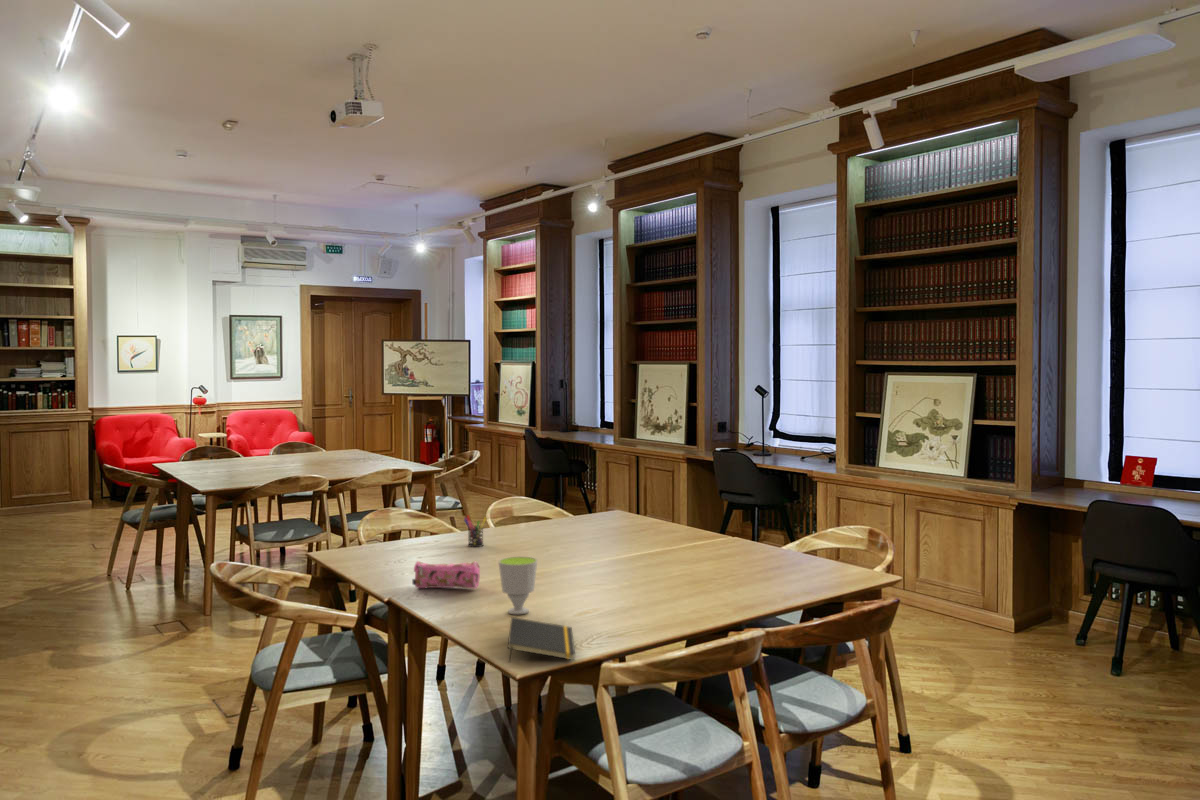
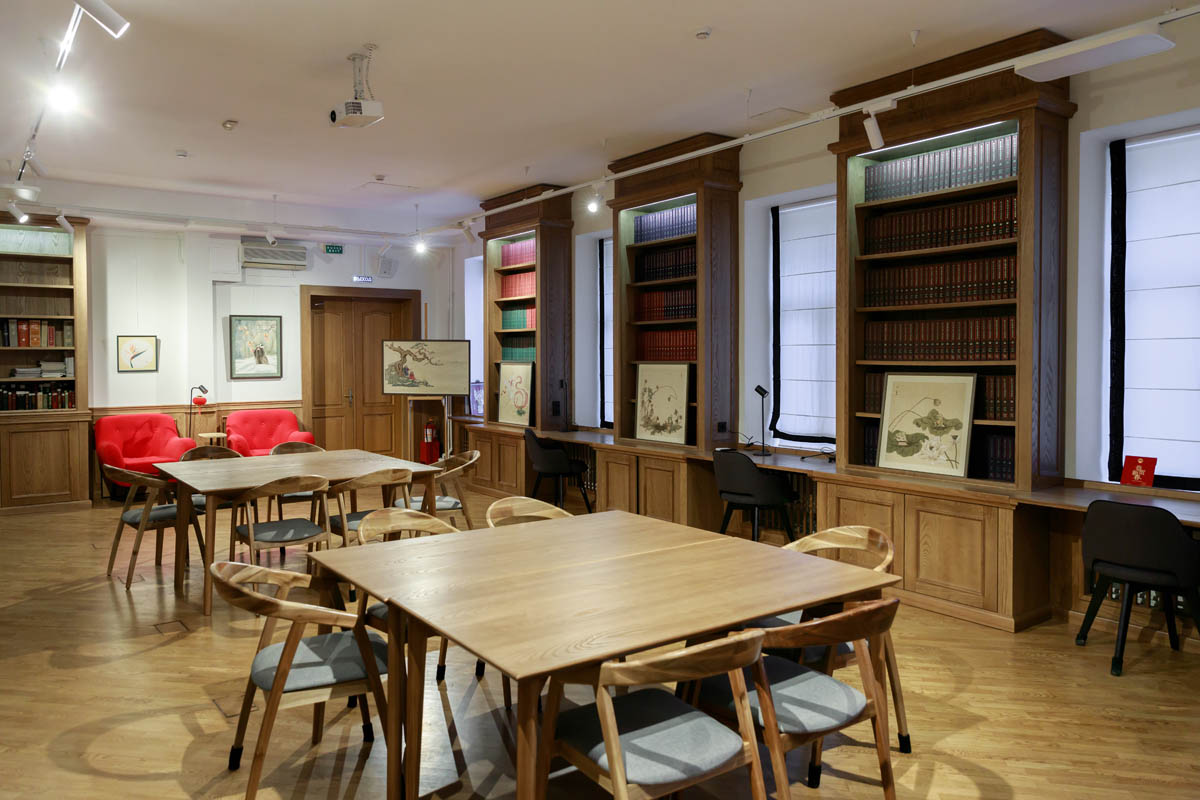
- pen holder (475, 530)
- cup (518, 586)
- notepad (541, 637)
- pencil case (447, 574)
